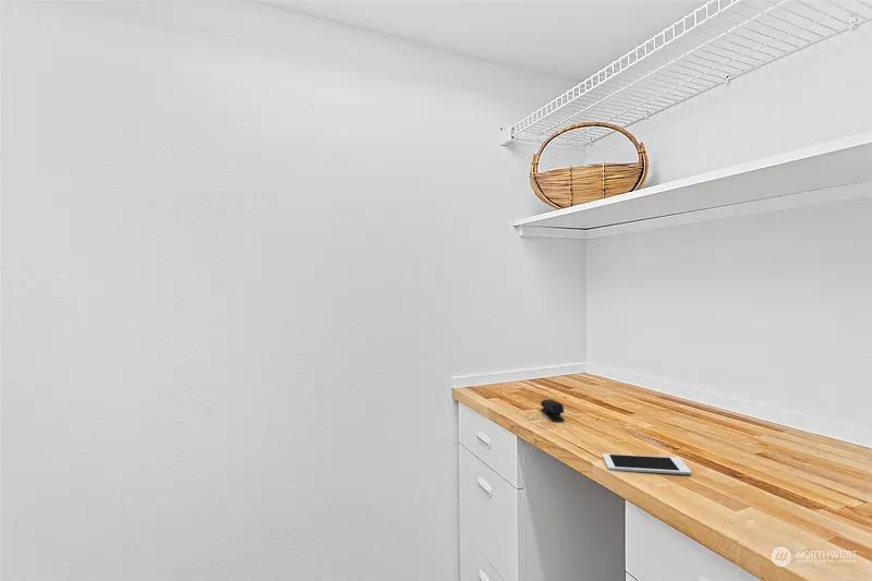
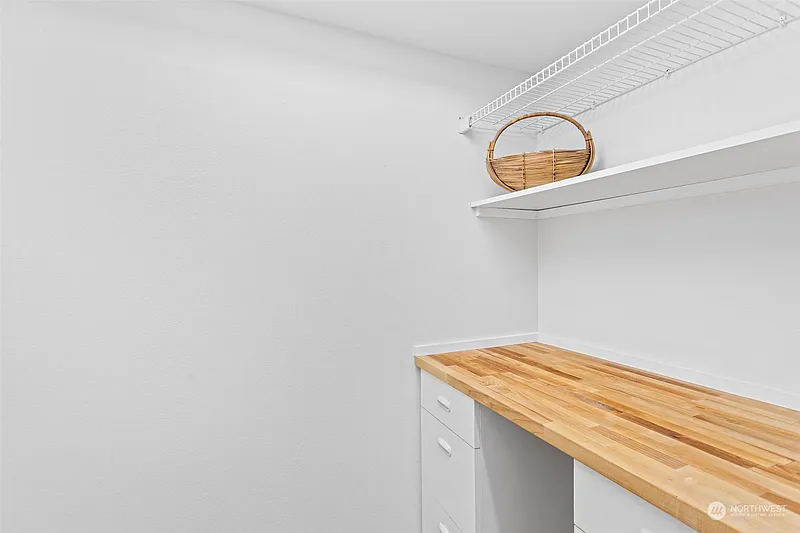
- cell phone (644, 463)
- stapler (552, 407)
